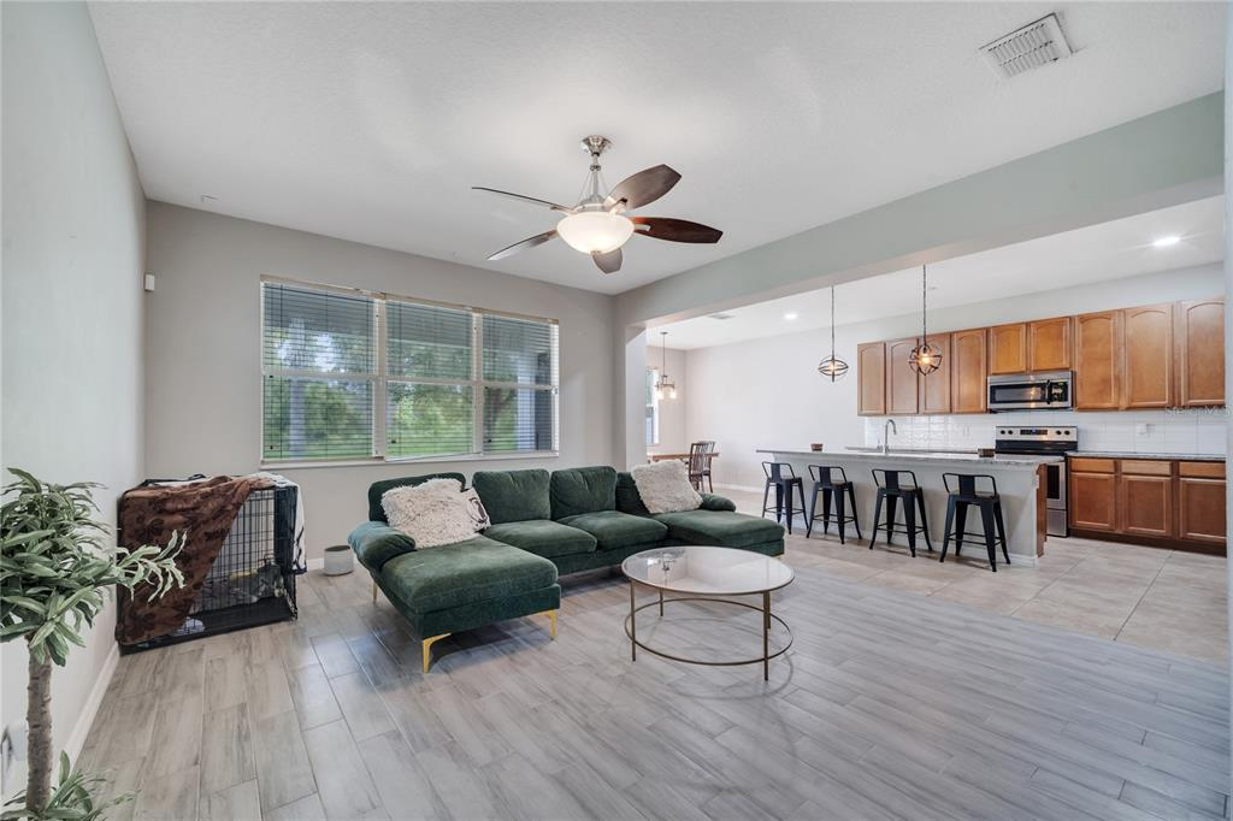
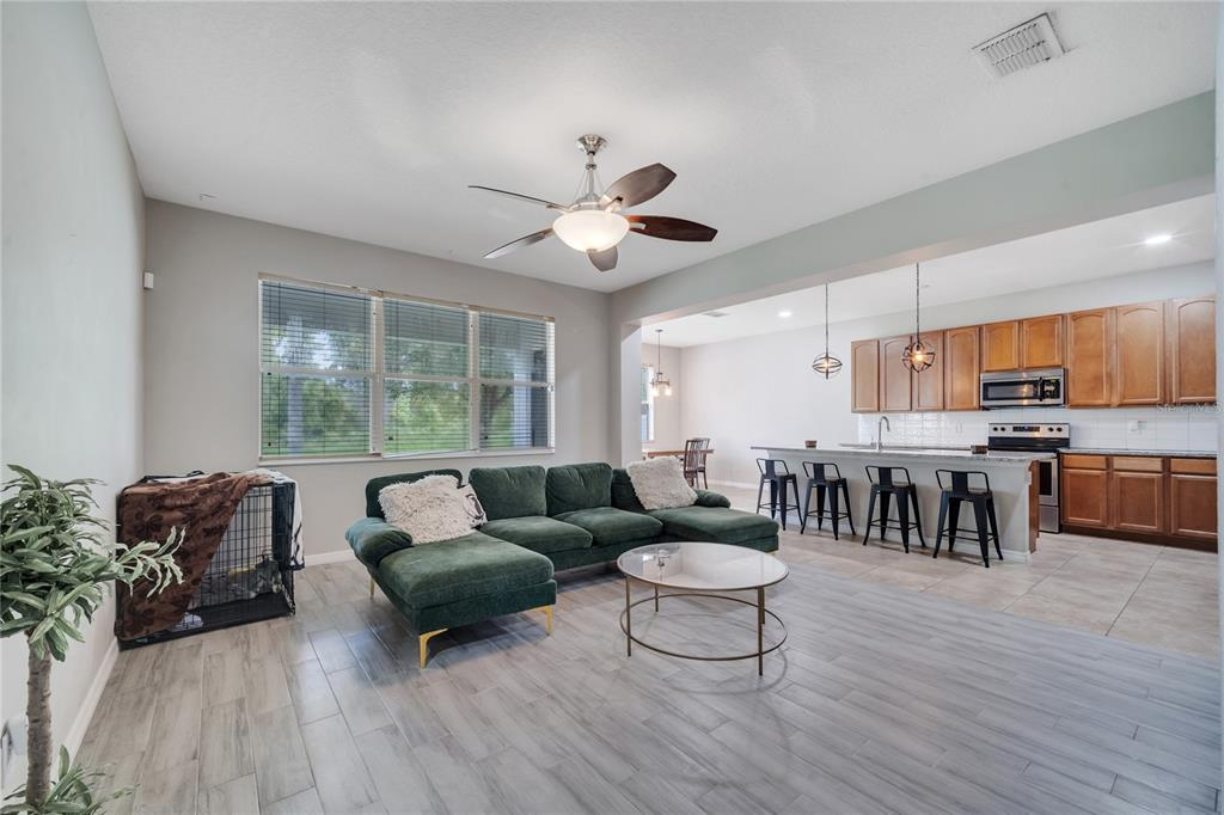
- planter (338, 560)
